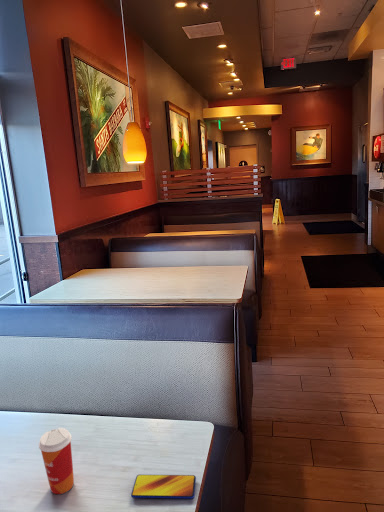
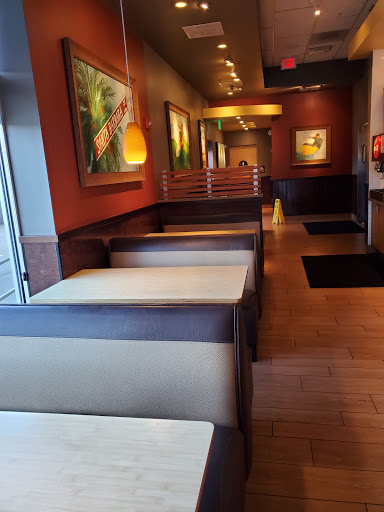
- smartphone (164, 486)
- paper cup (58, 461)
